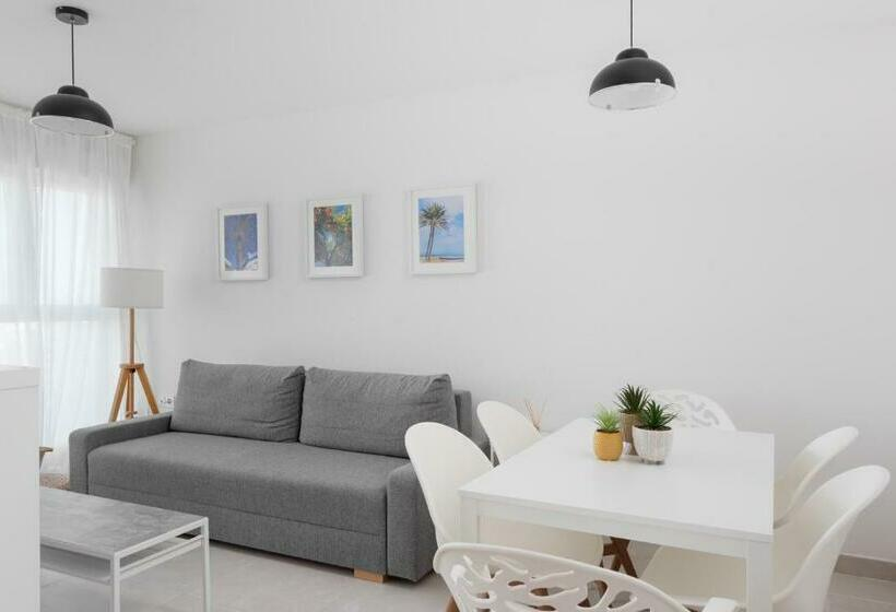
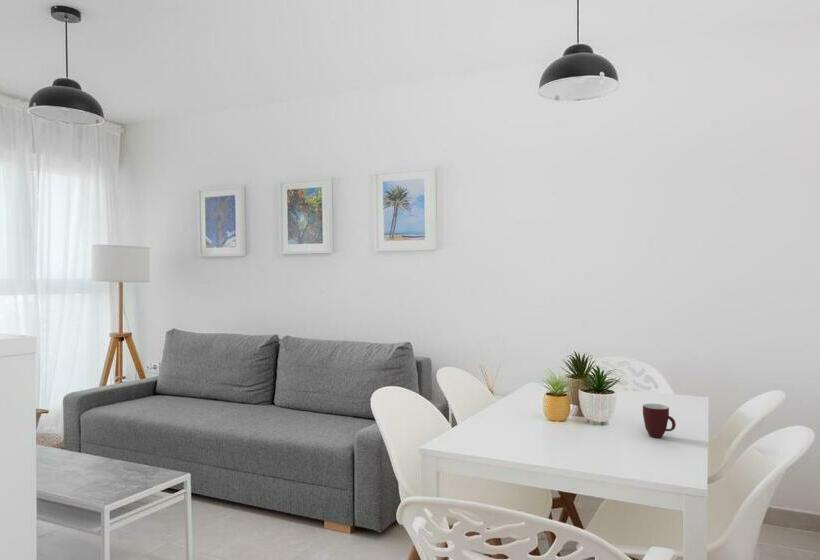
+ mug (659, 421)
